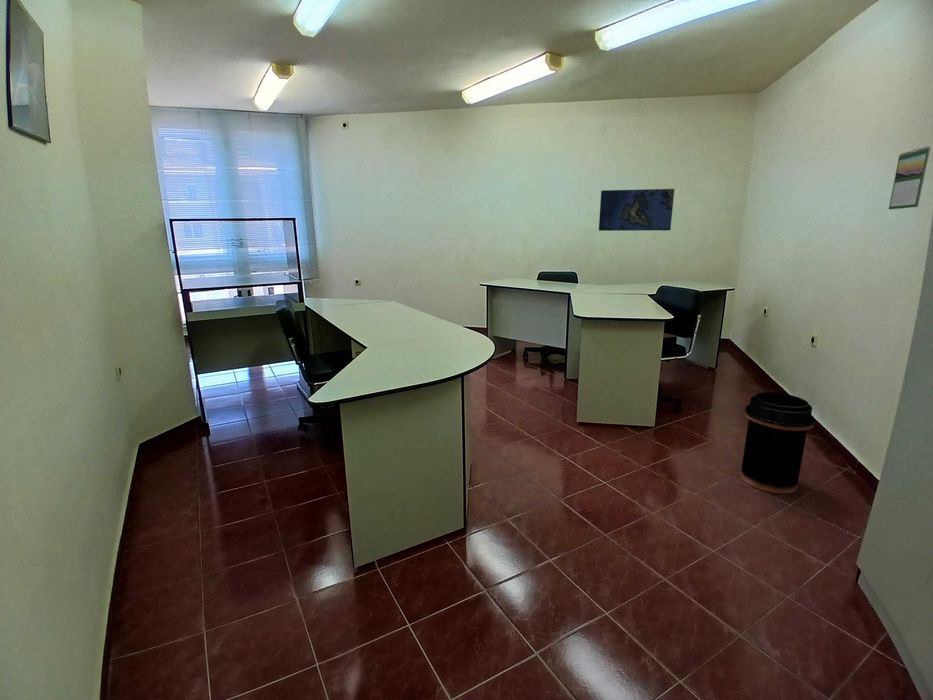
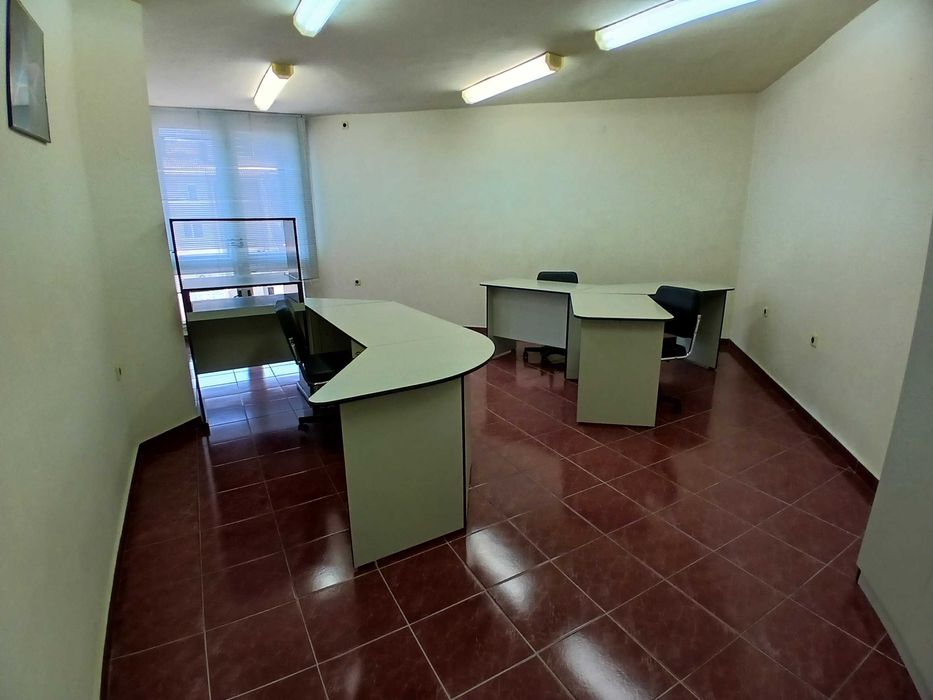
- trash can (774, 440)
- map (635, 210)
- calendar (908, 179)
